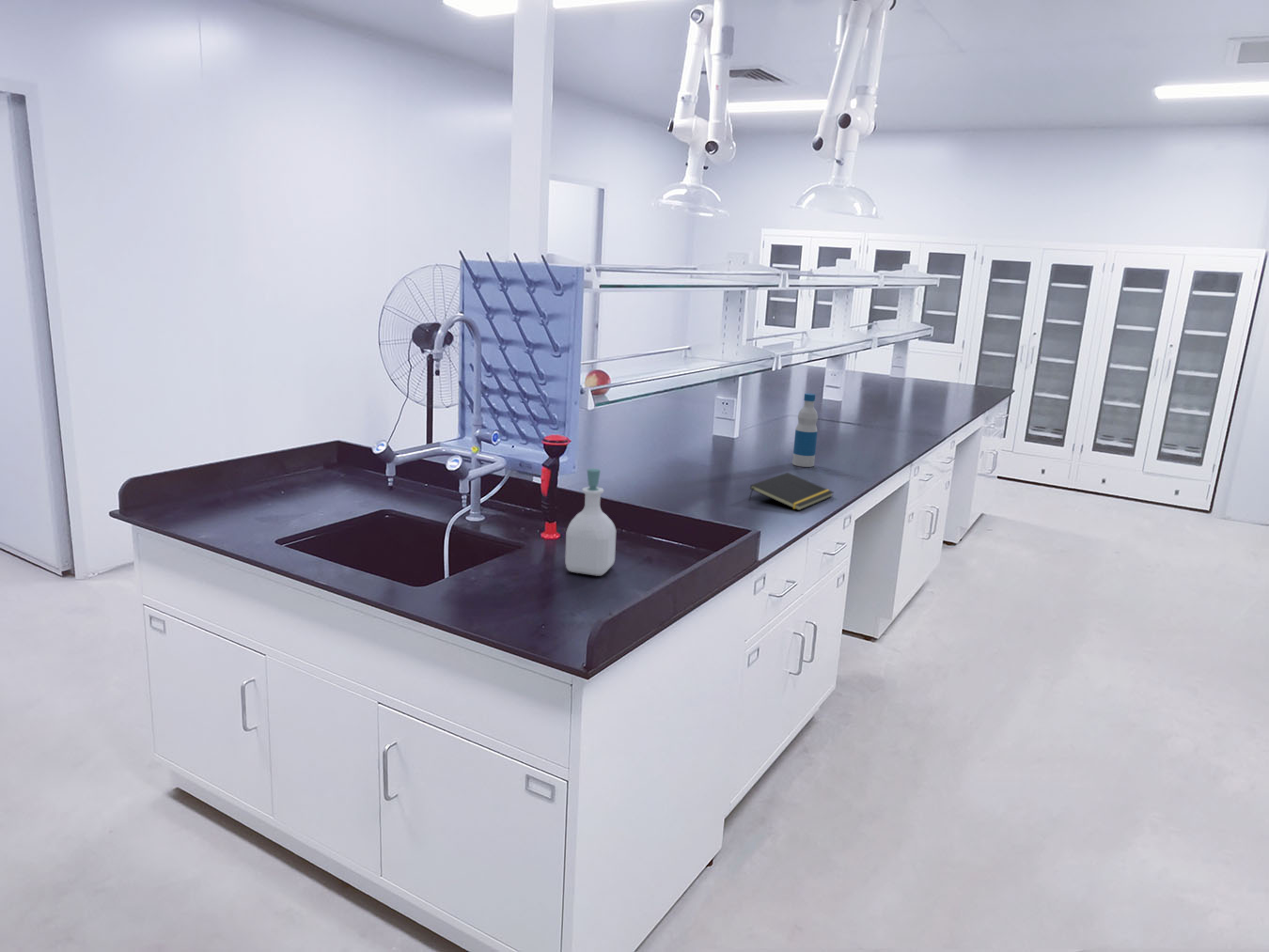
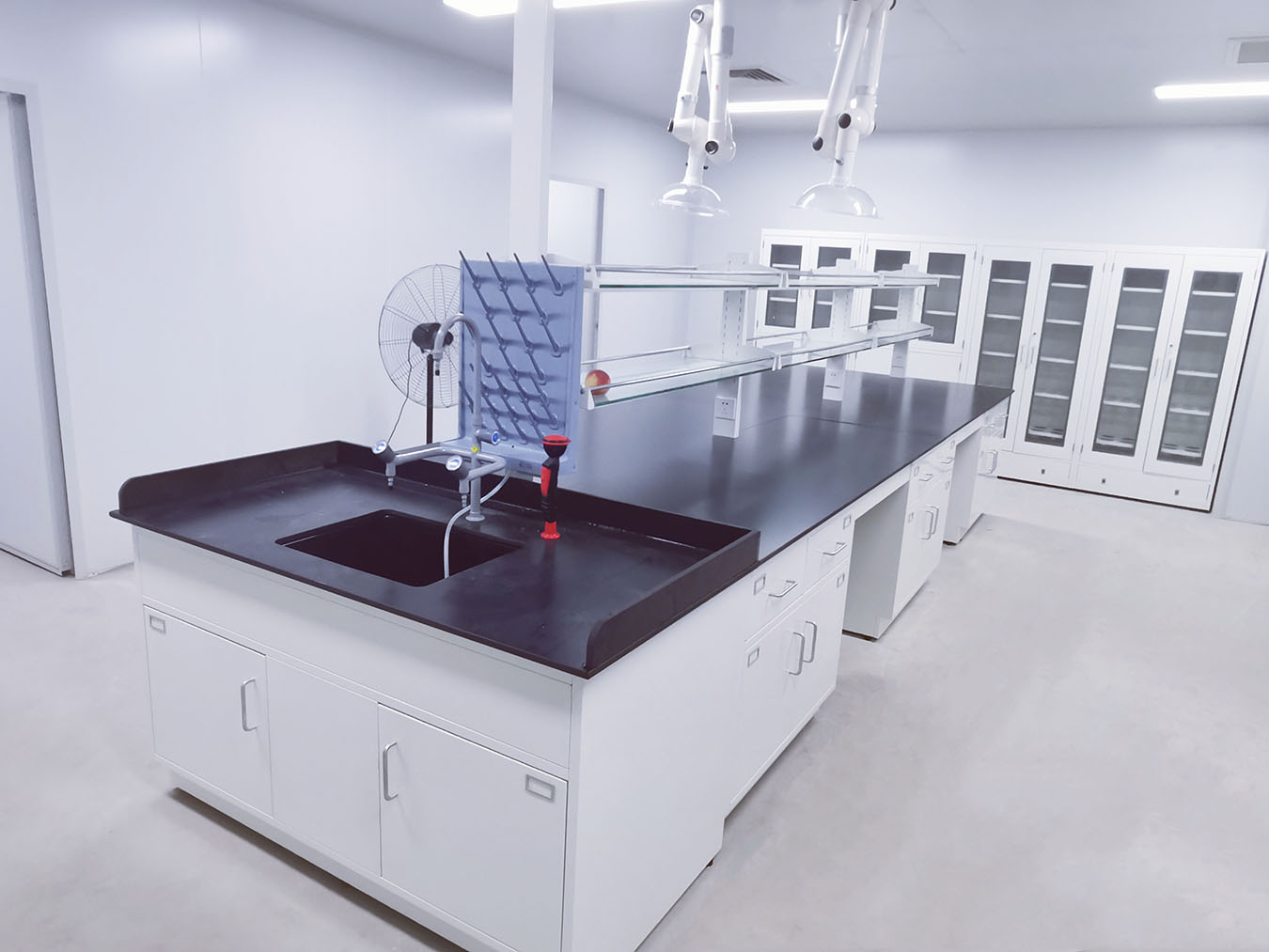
- bottle (807, 429)
- soap bottle (591, 520)
- notepad (792, 491)
